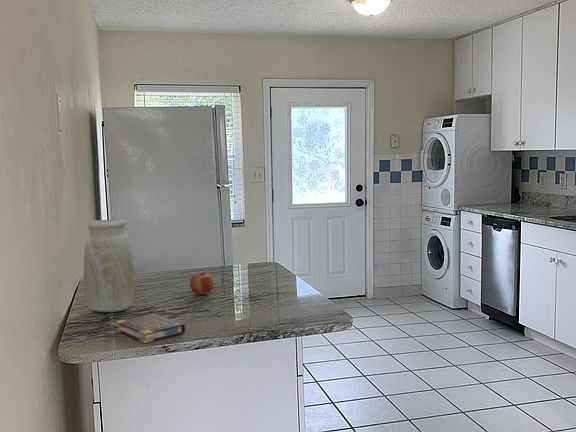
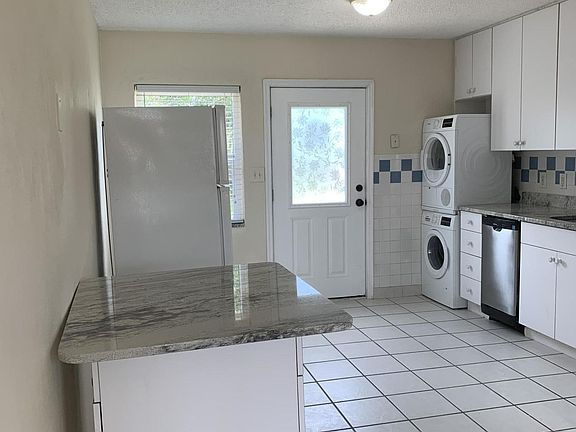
- book (150, 327)
- vase (108, 265)
- apple (202, 283)
